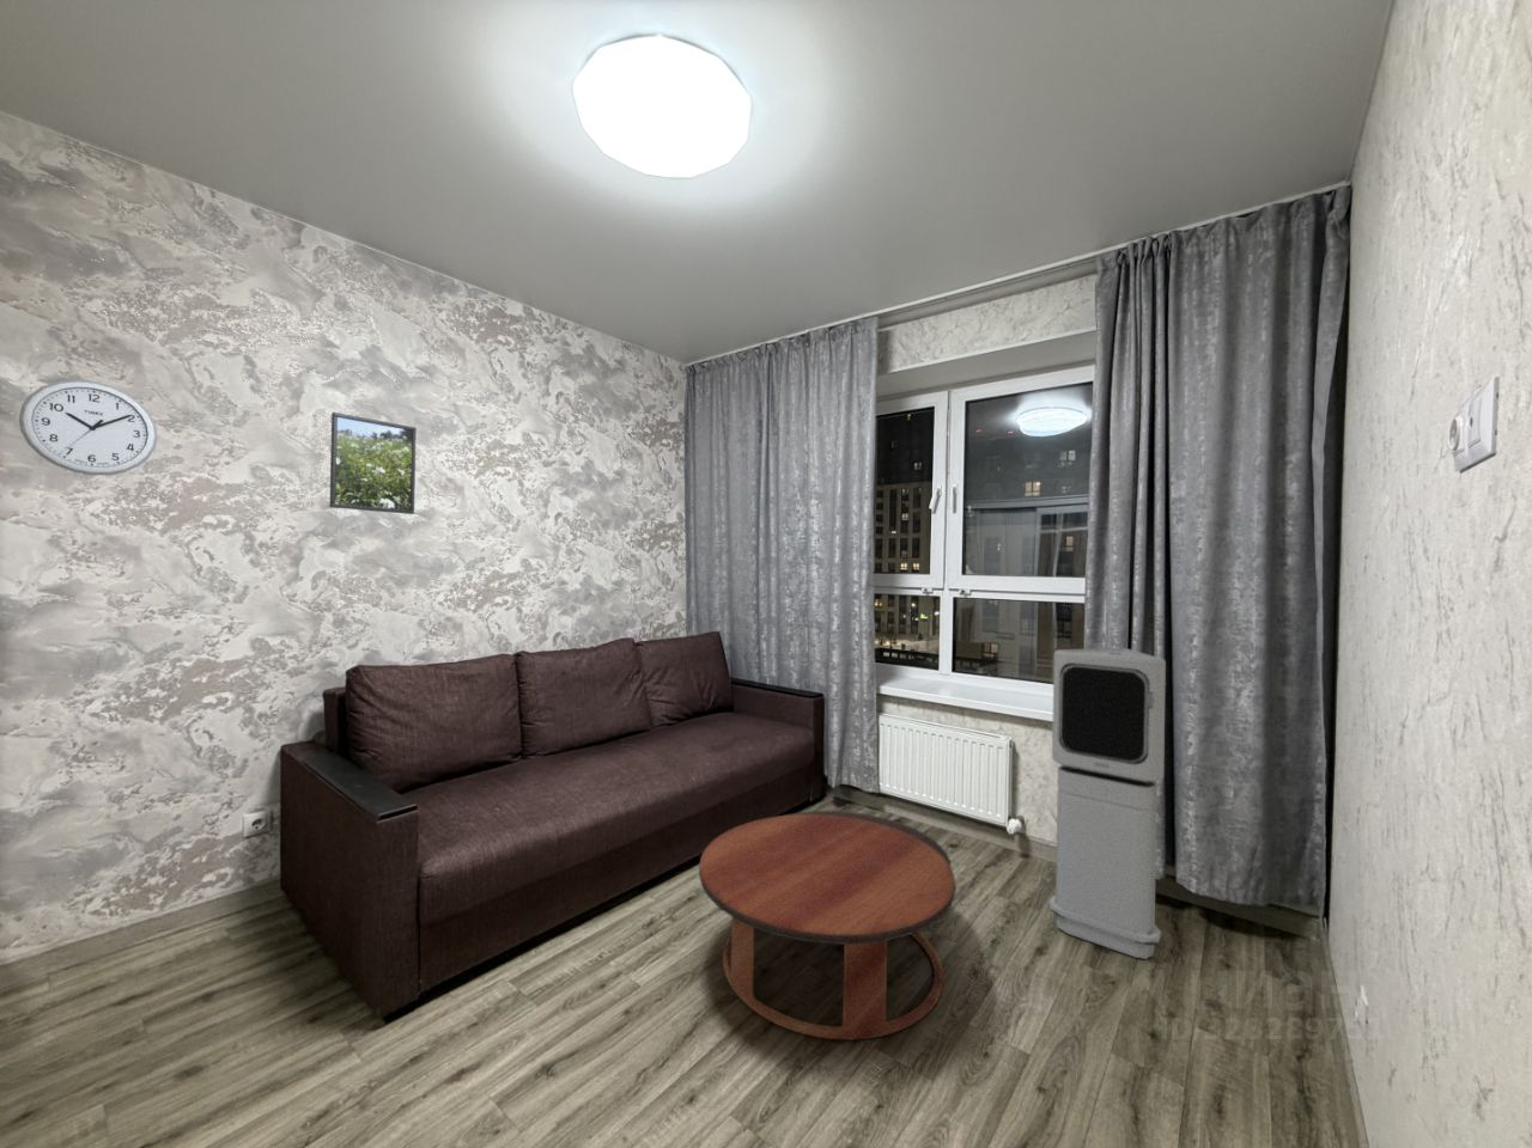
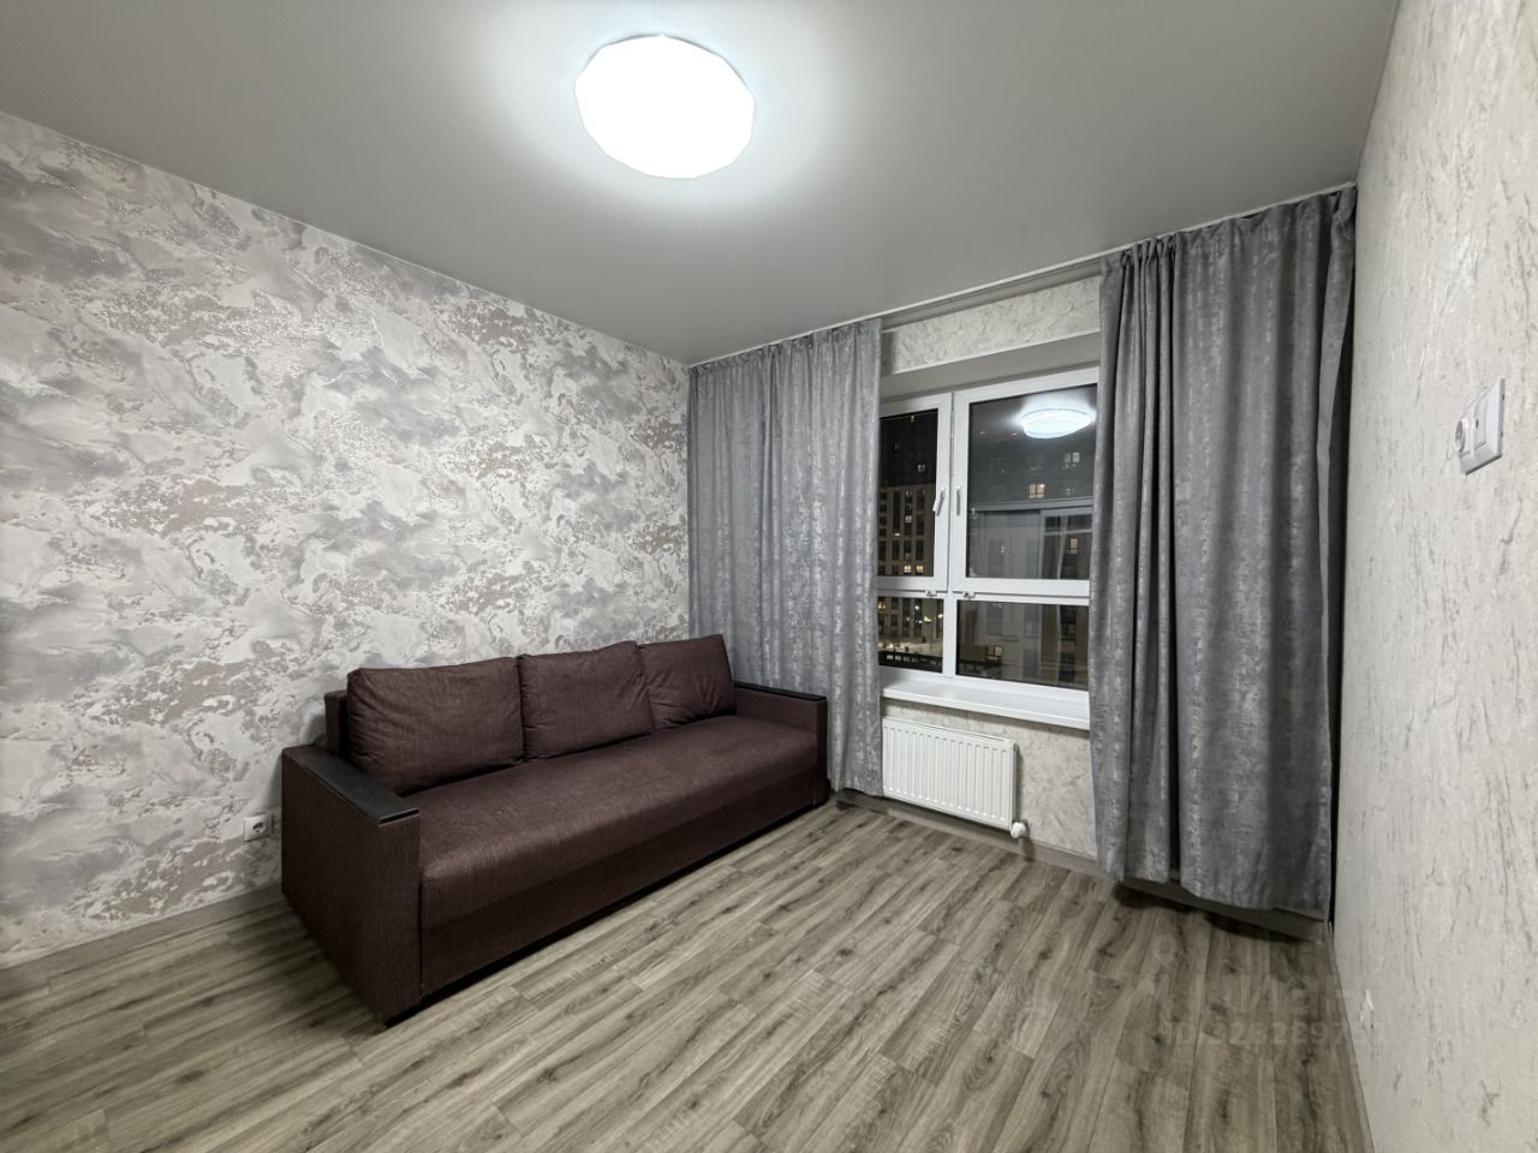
- wall clock (92, 427)
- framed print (375, 465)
- coffee table (831, 907)
- air purifier (1111, 789)
